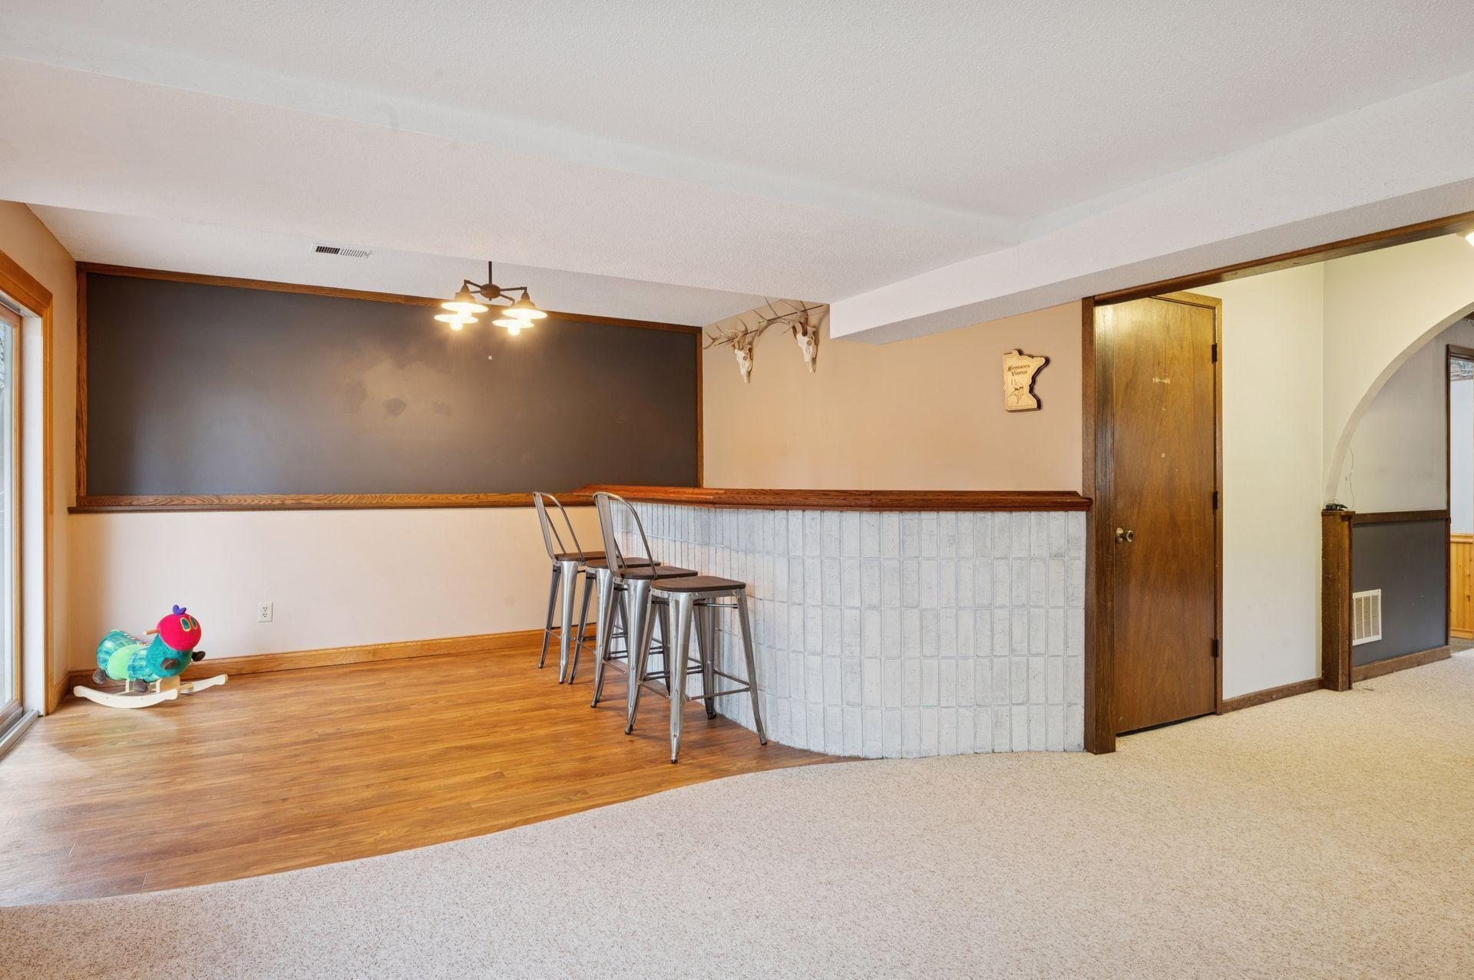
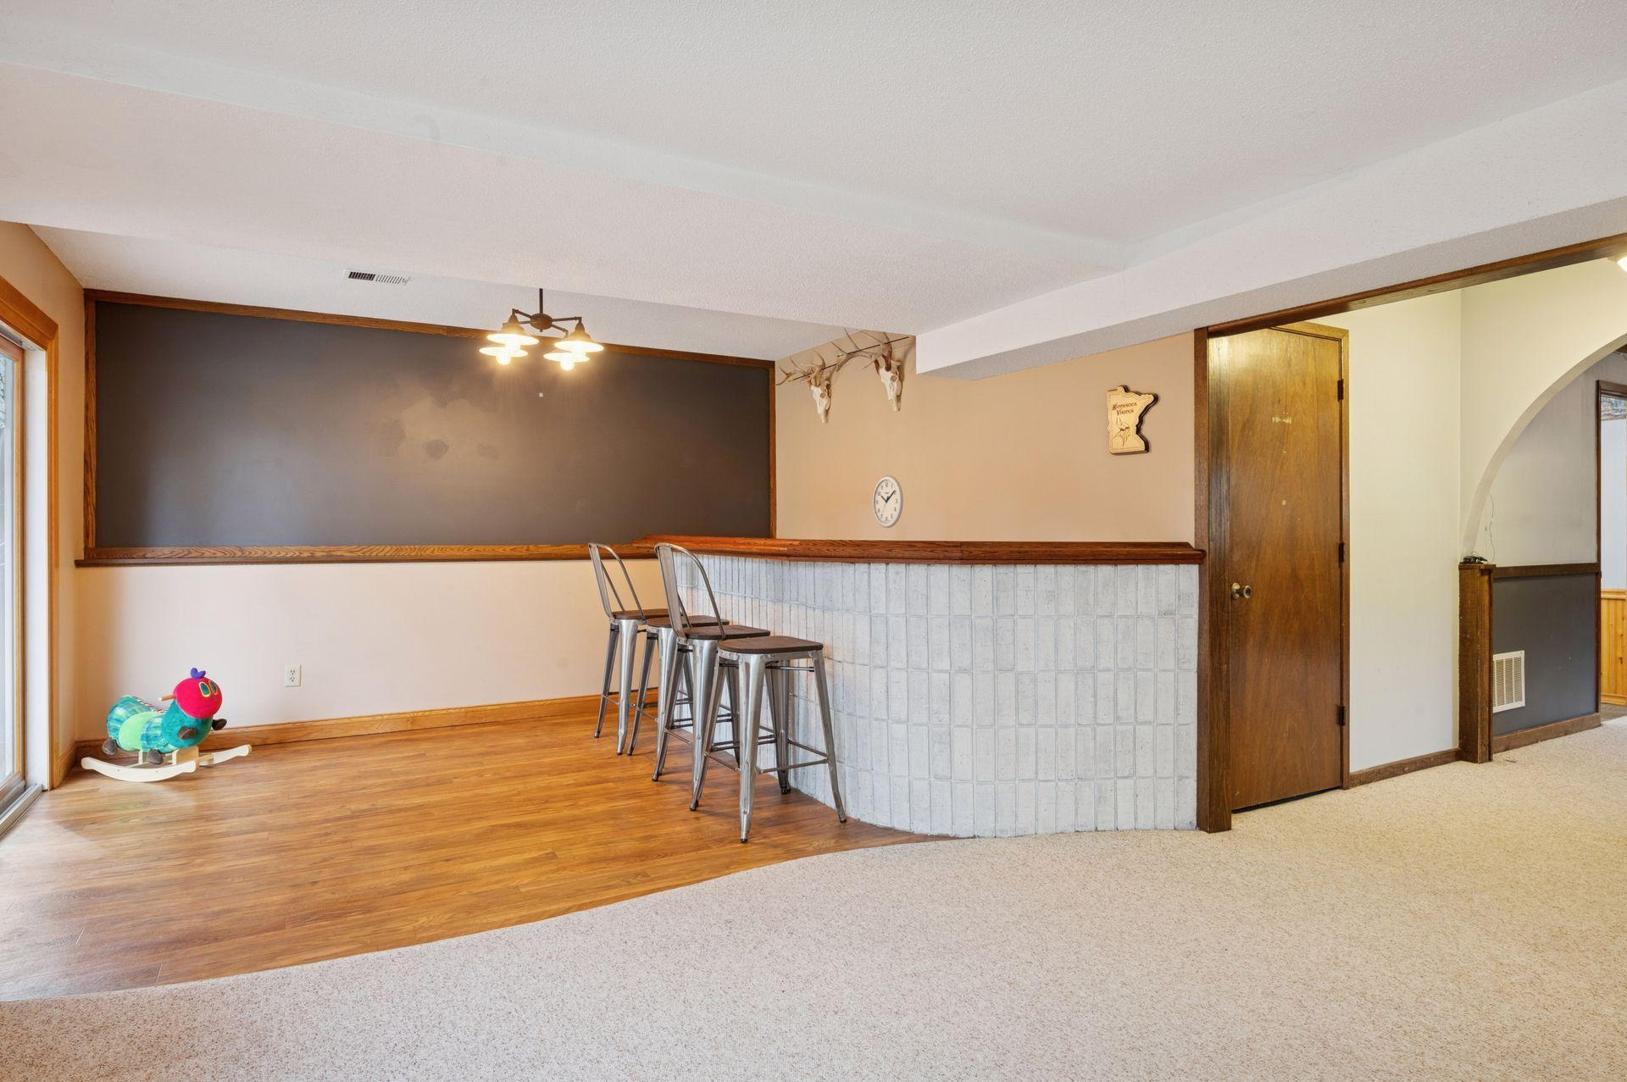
+ wall clock (887, 501)
